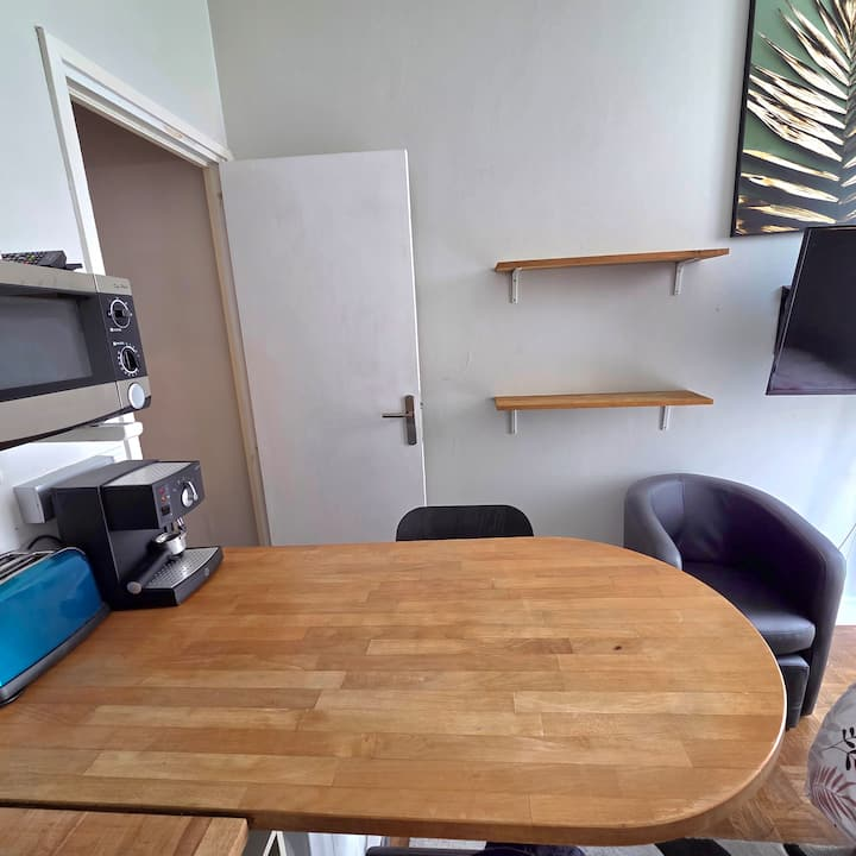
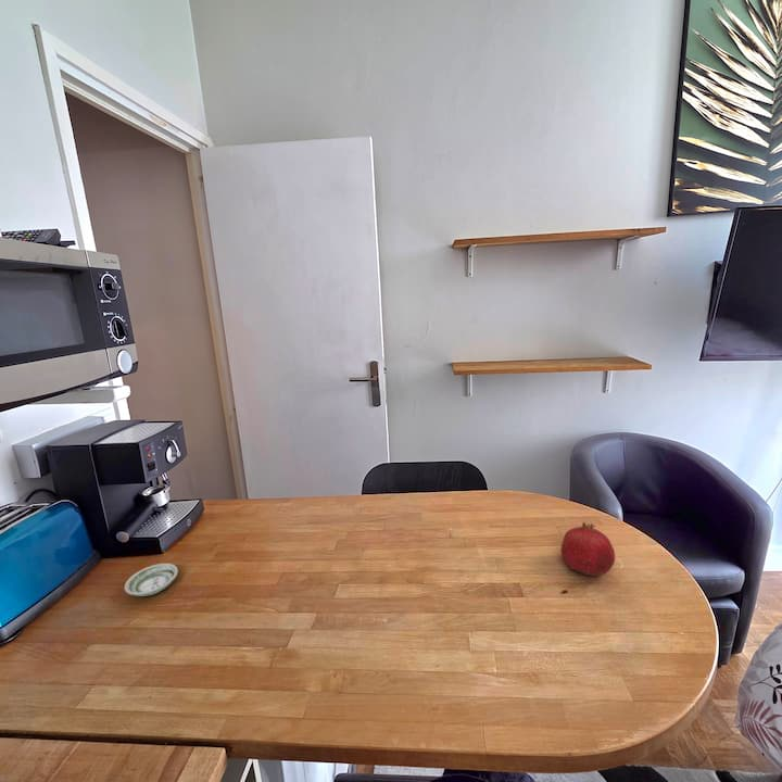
+ saucer (152, 582)
+ fruit (586, 546)
